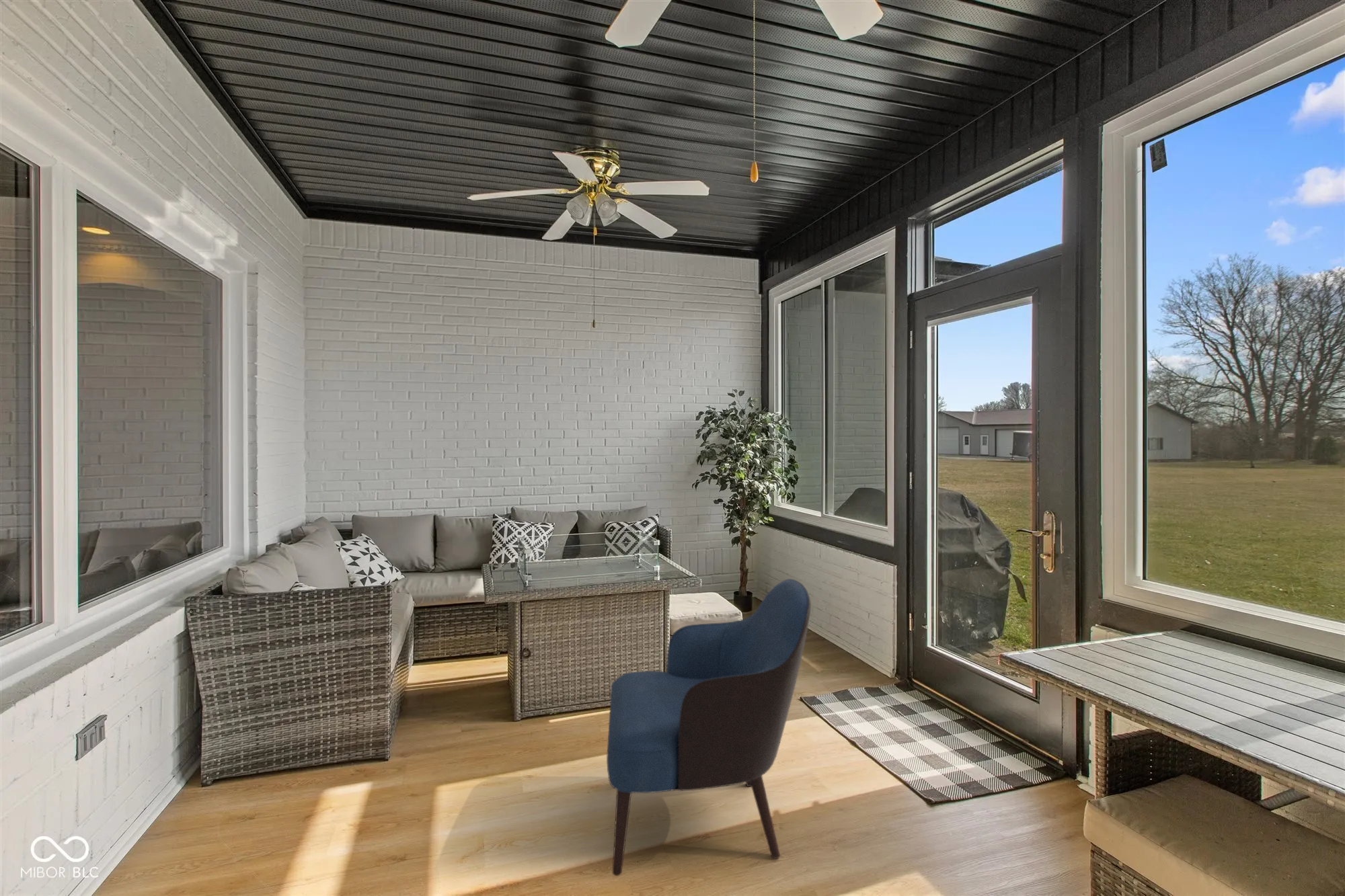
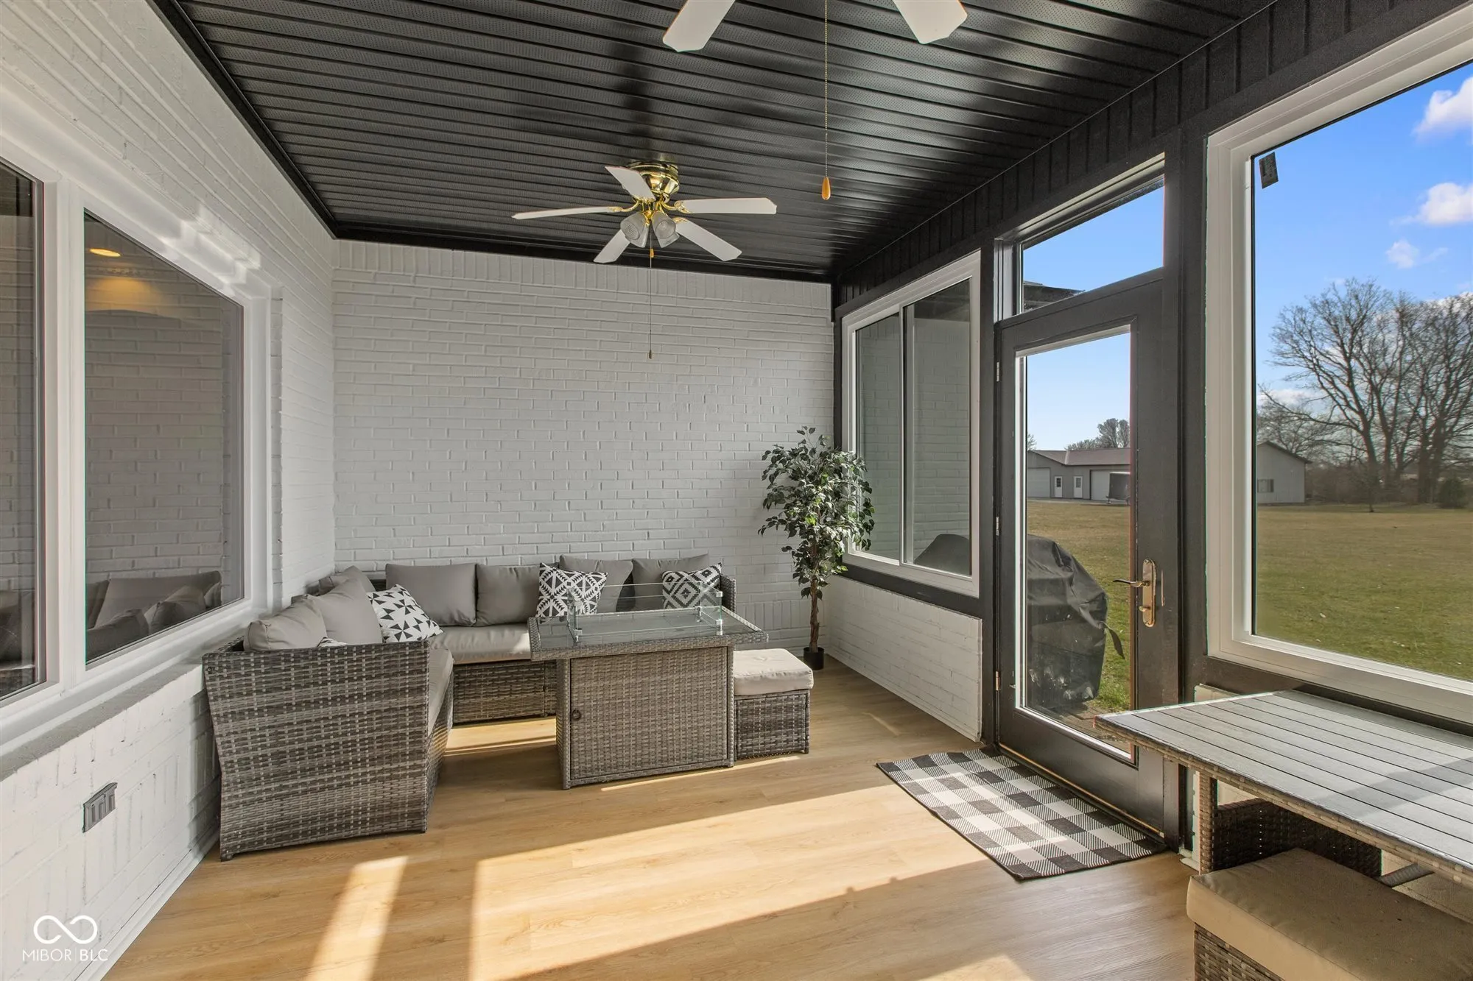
- armchair (707, 702)
